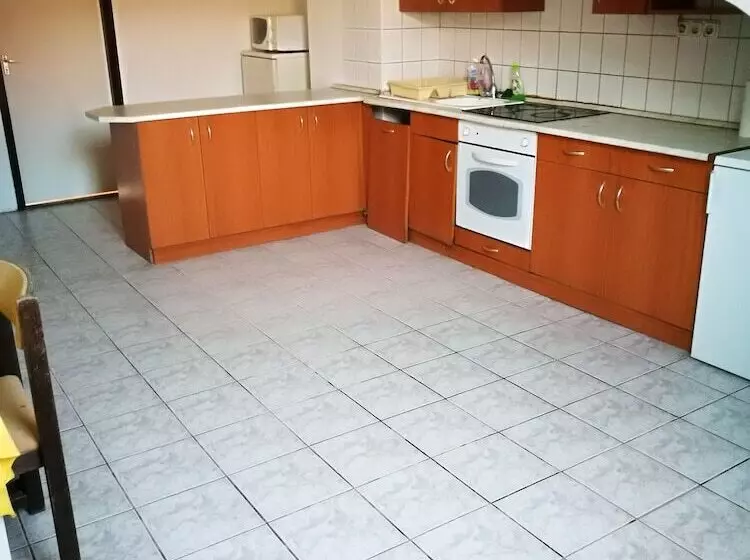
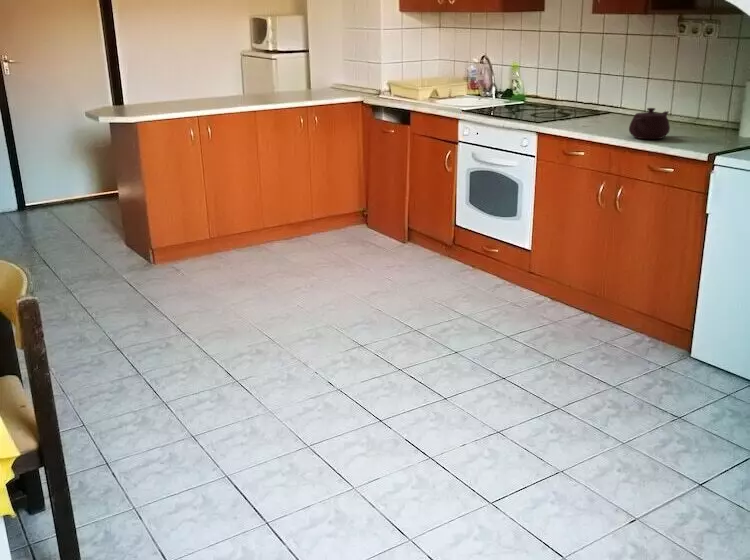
+ teapot (651, 122)
